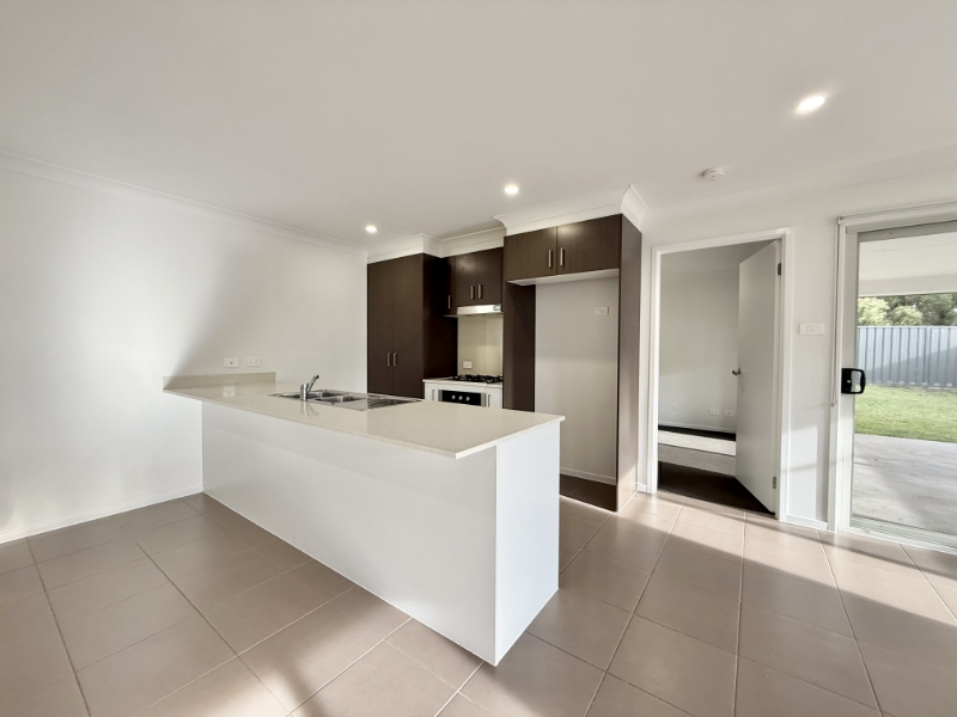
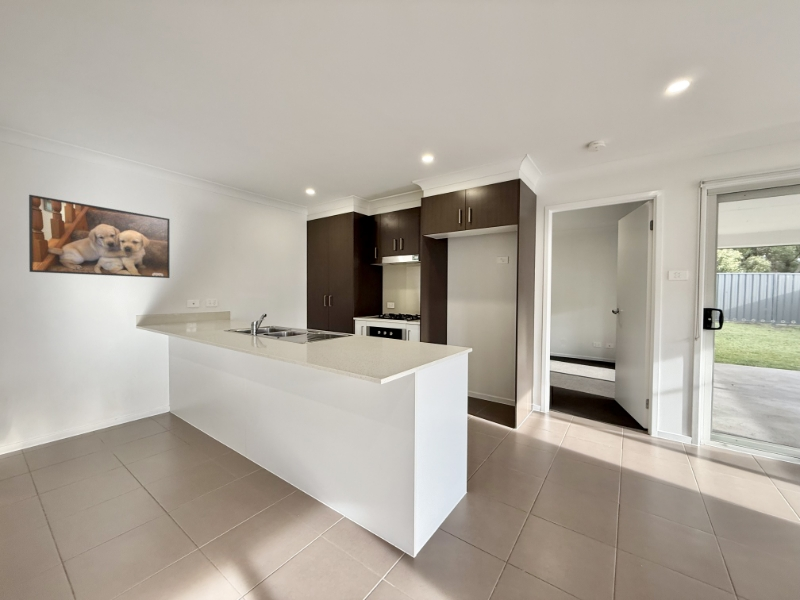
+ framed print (108, 241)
